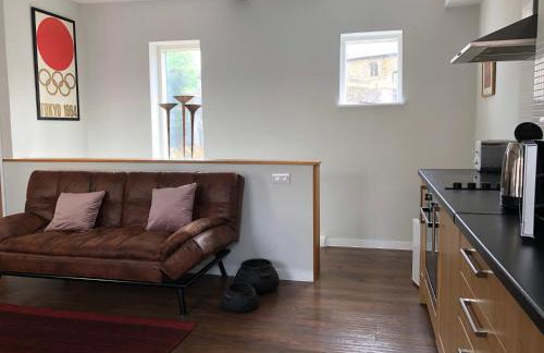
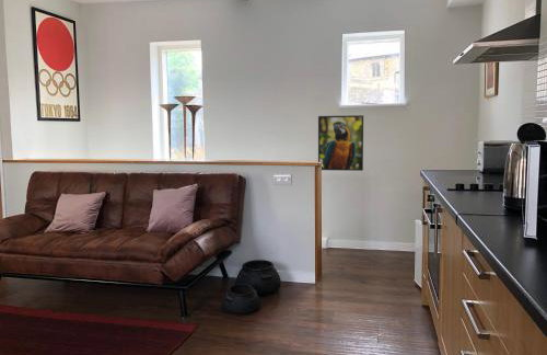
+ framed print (340, 142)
